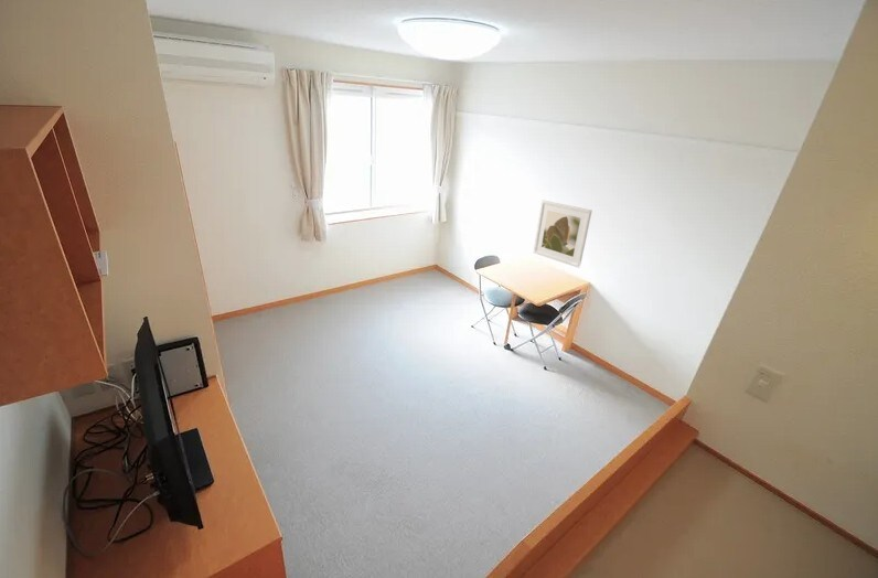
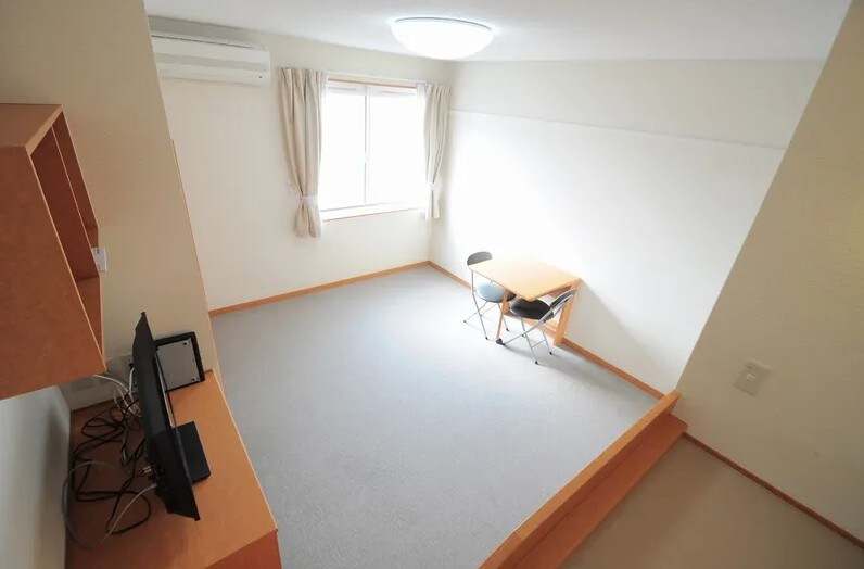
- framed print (560, 233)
